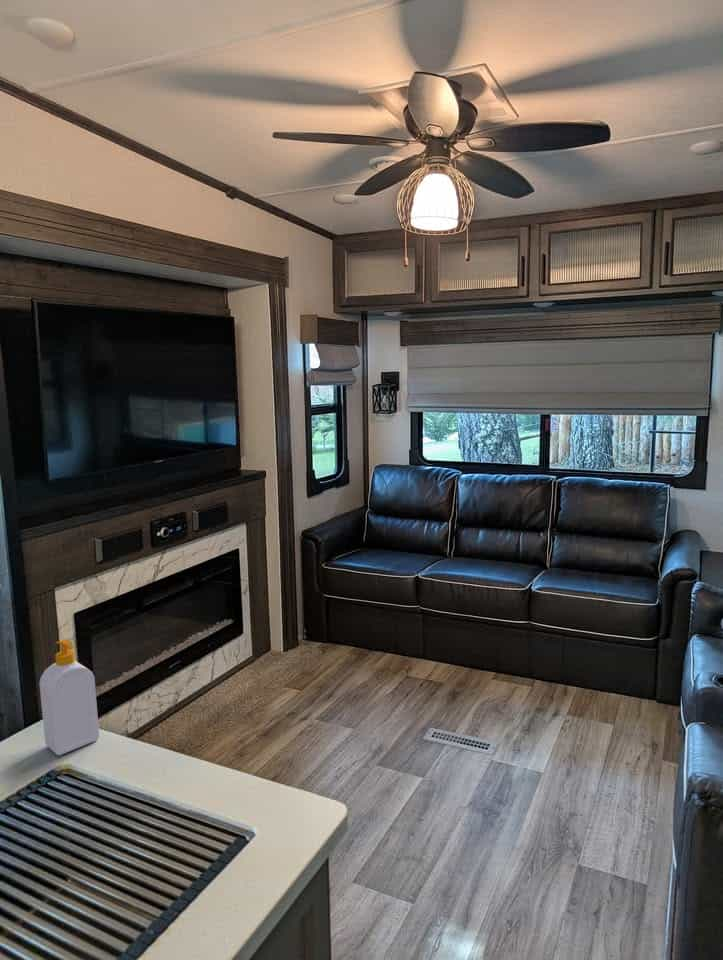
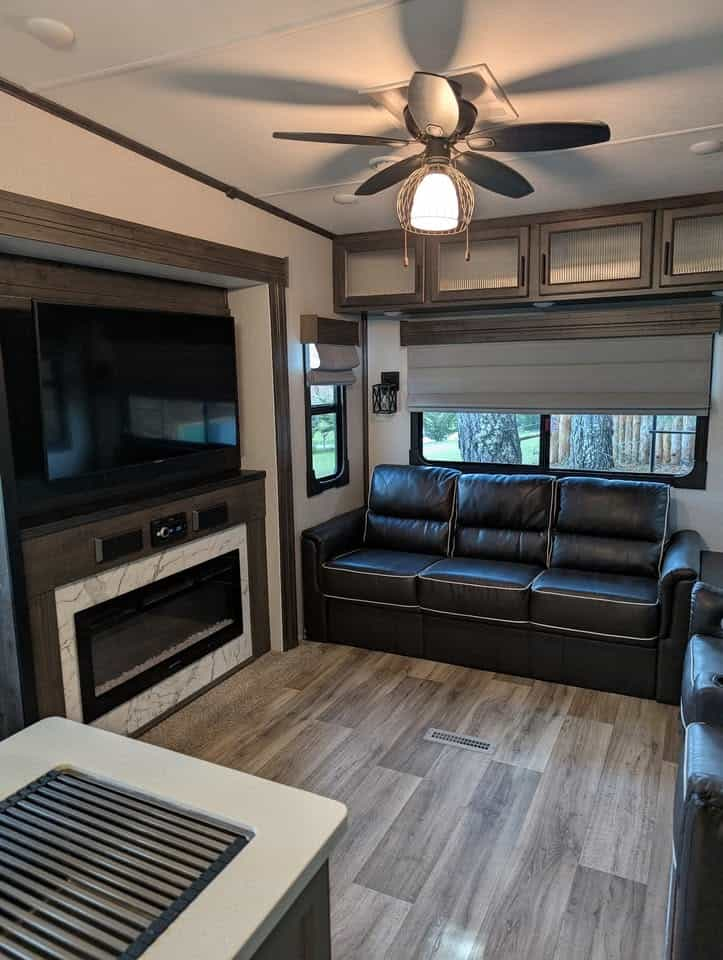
- soap bottle (68, 692)
